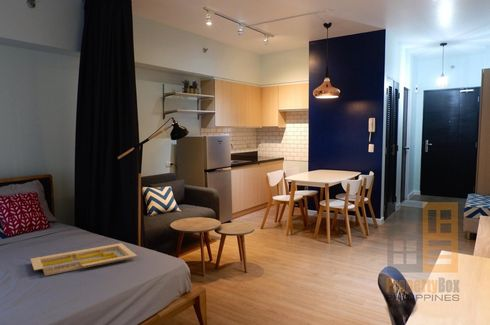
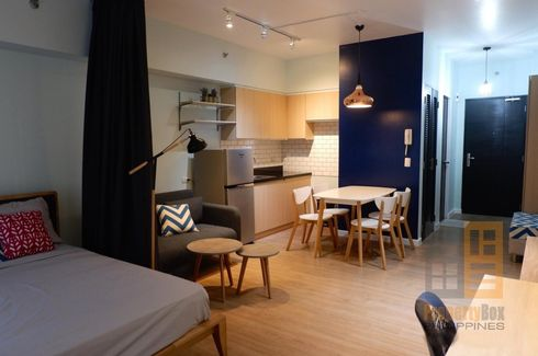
- serving tray (84, 259)
